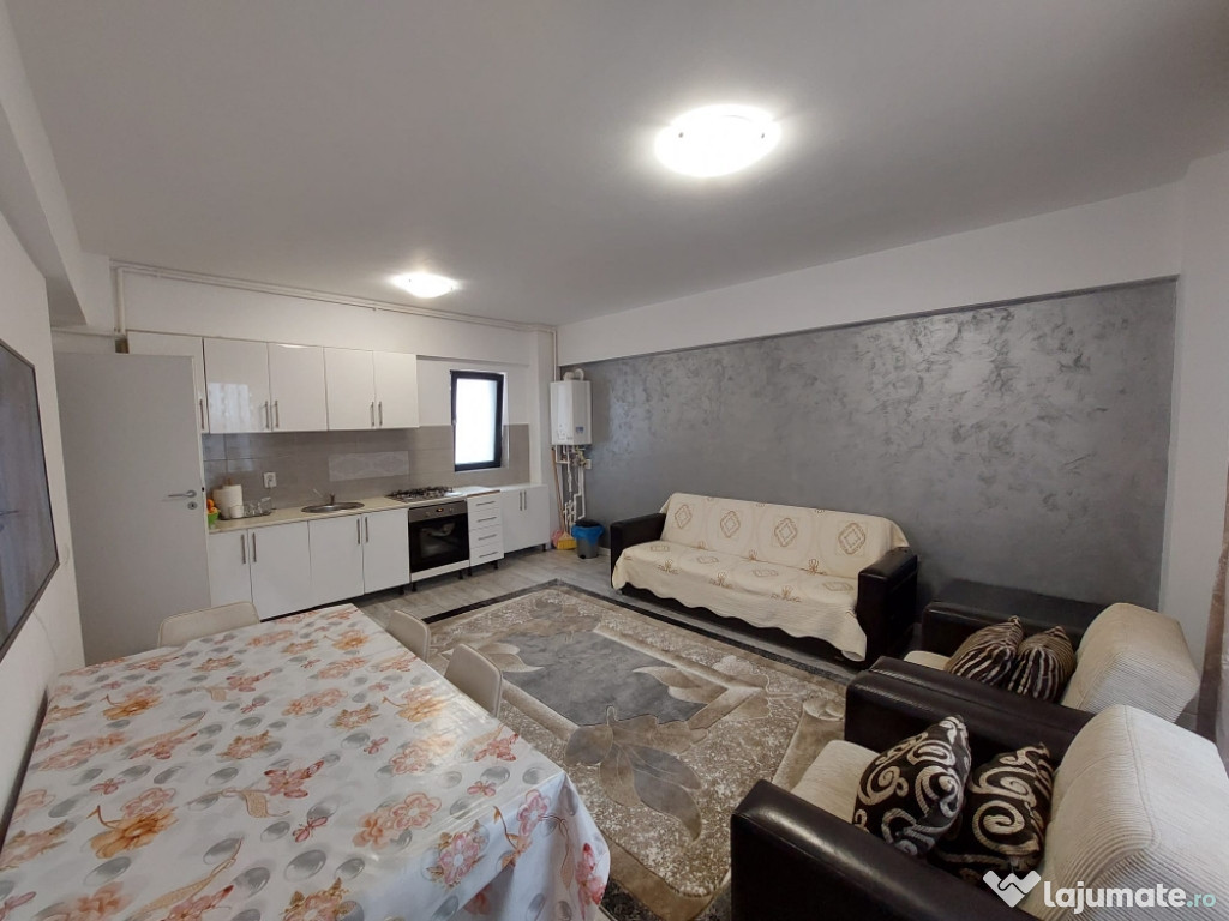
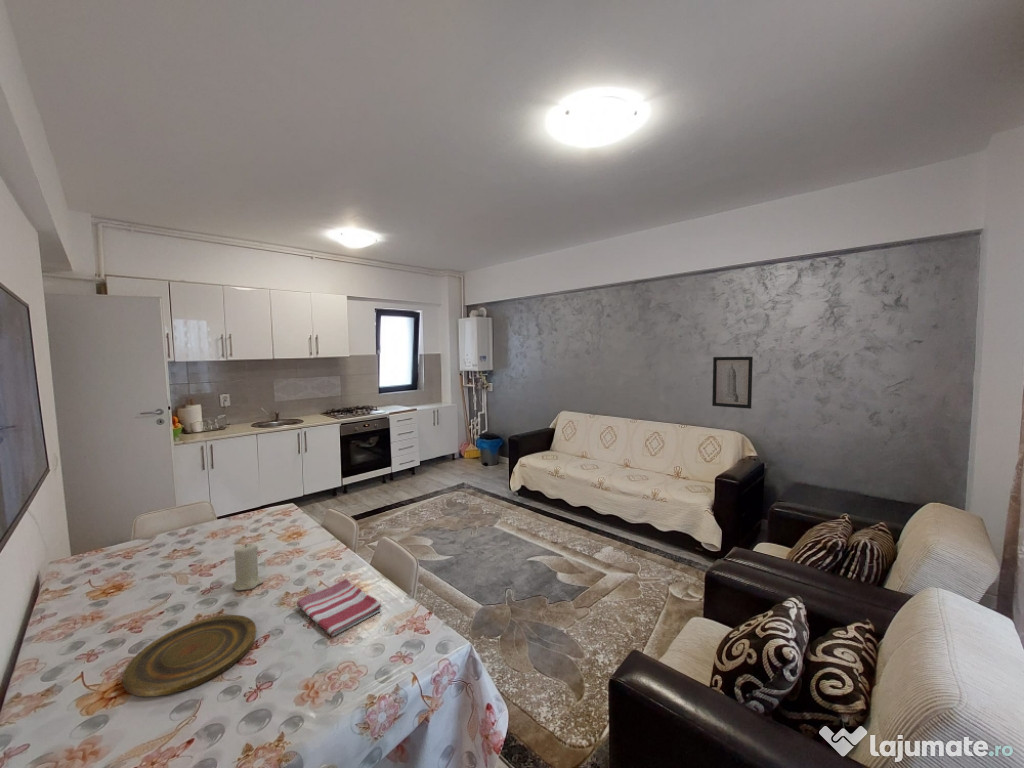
+ wall art (731, 382)
+ candle (247, 564)
+ dish towel (339, 604)
+ plate (195, 650)
